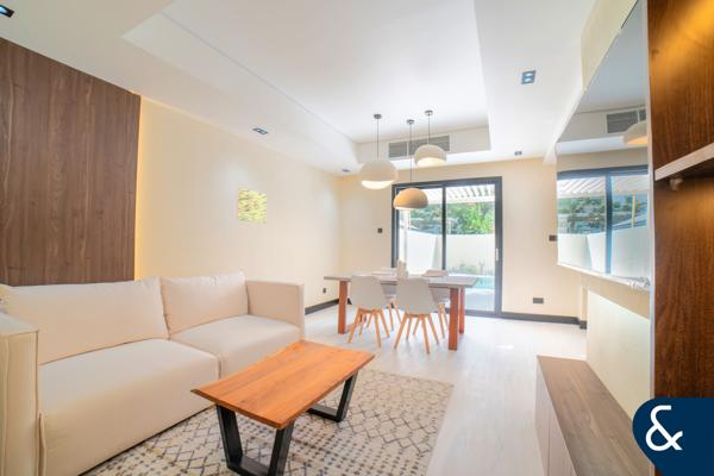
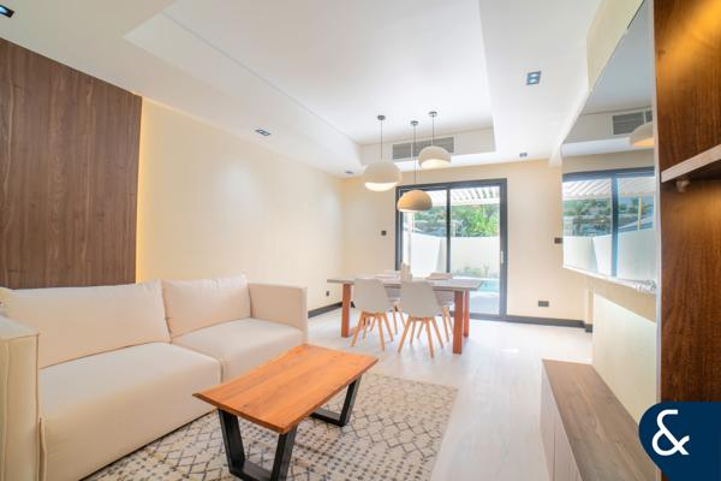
- wall art (252, 206)
